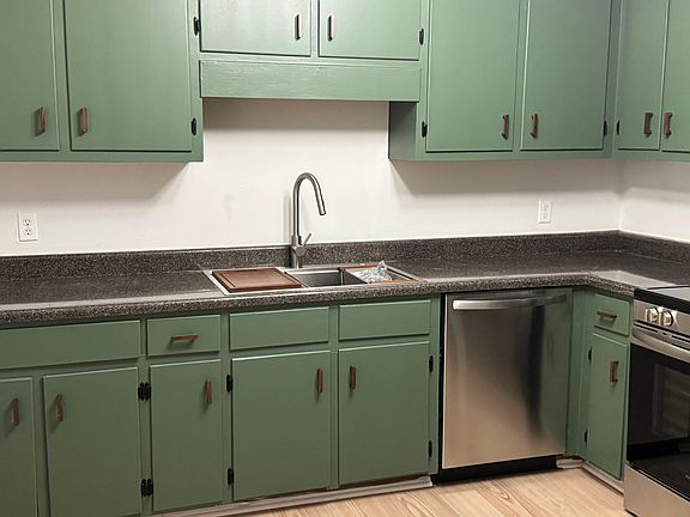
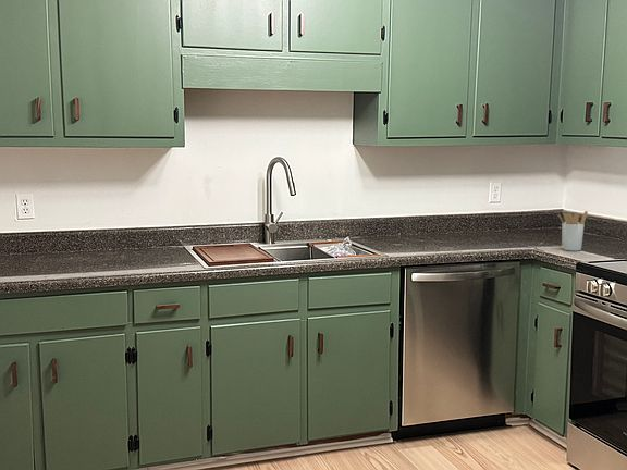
+ utensil holder (571, 230)
